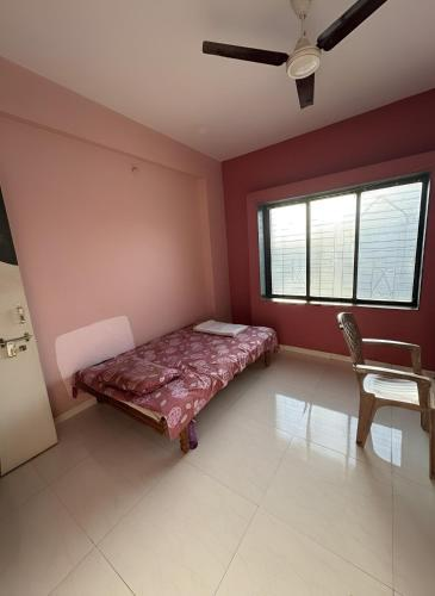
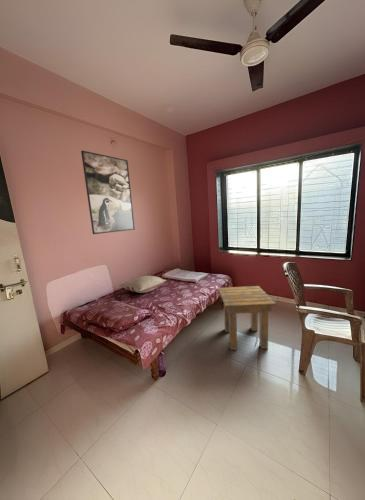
+ pillow (142, 283)
+ side table (244, 312)
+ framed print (111, 194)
